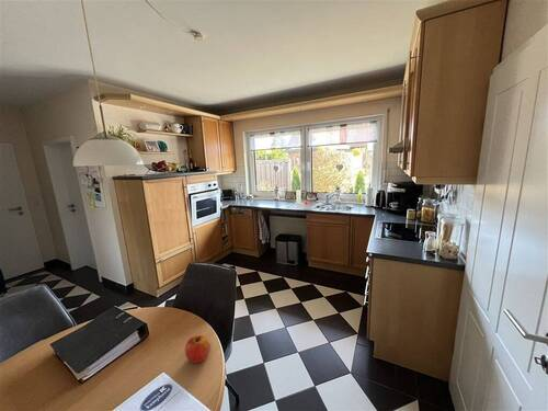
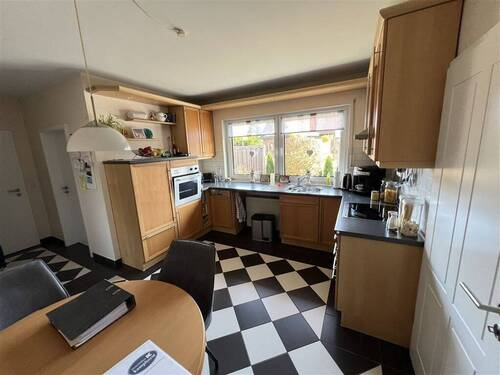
- fruit (197, 346)
